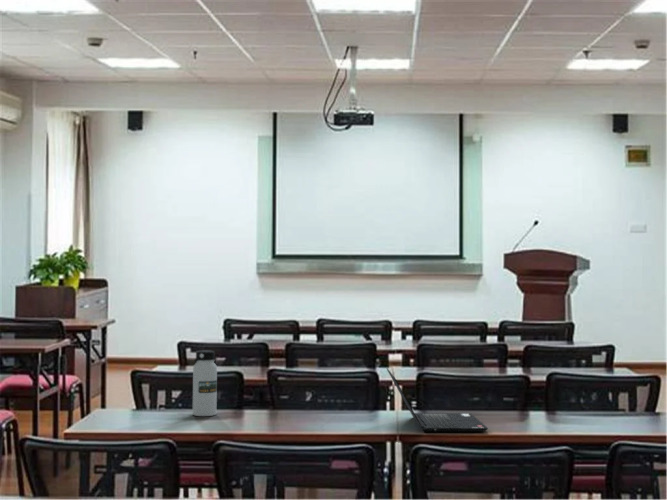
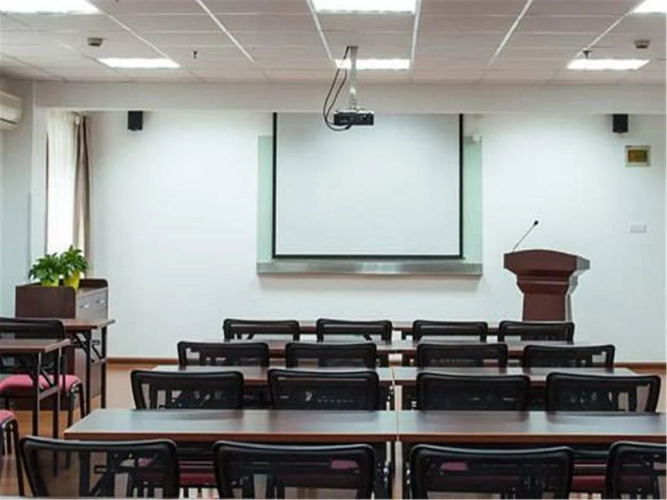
- laptop computer (434, 413)
- water bottle (204, 382)
